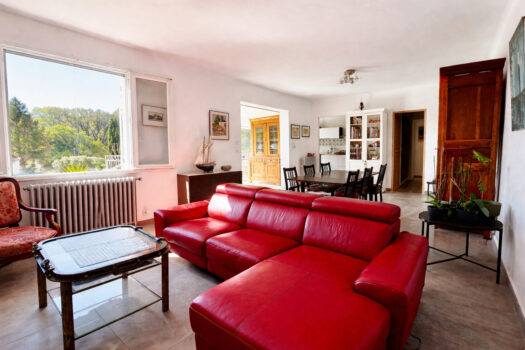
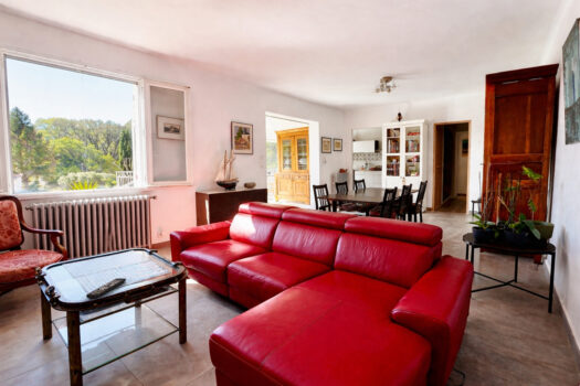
+ remote control (107, 287)
